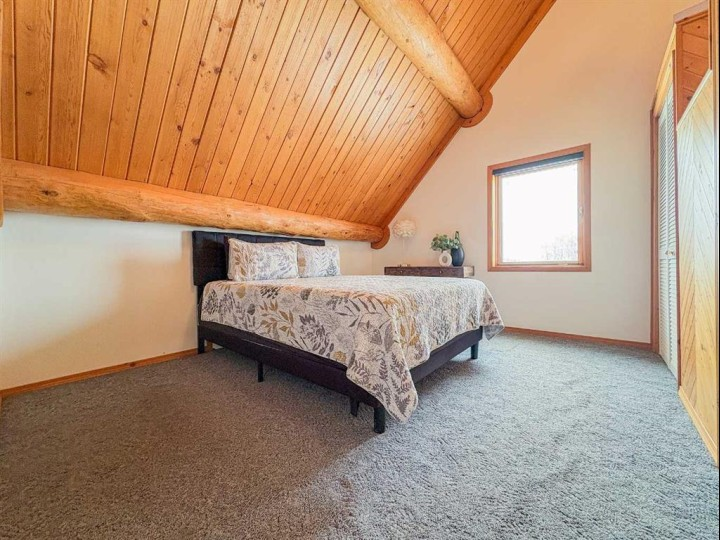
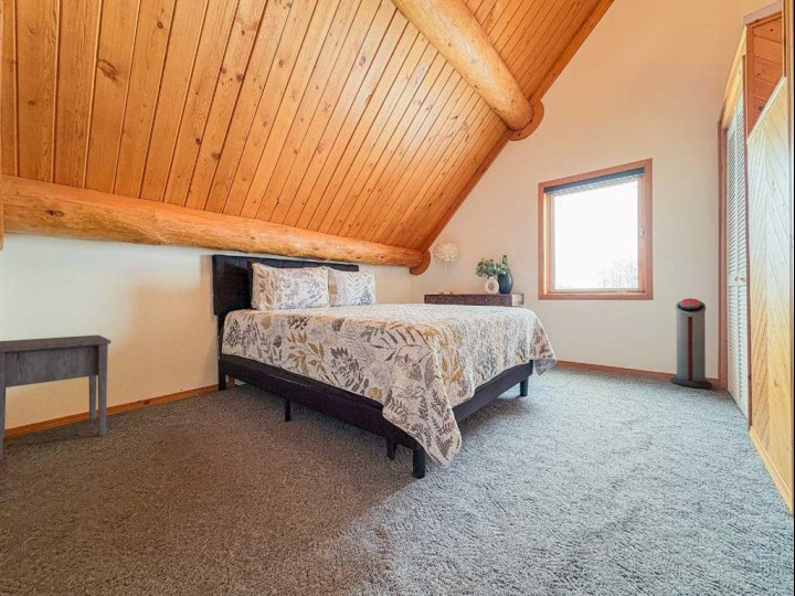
+ nightstand (52, 381)
+ air purifier (690, 341)
